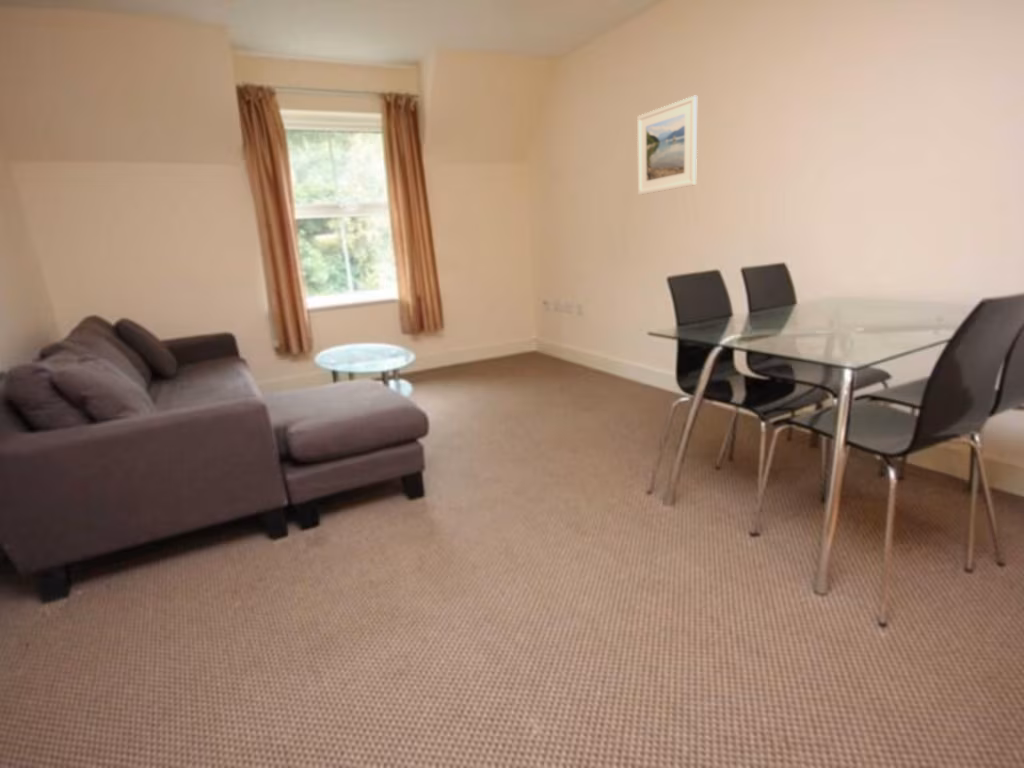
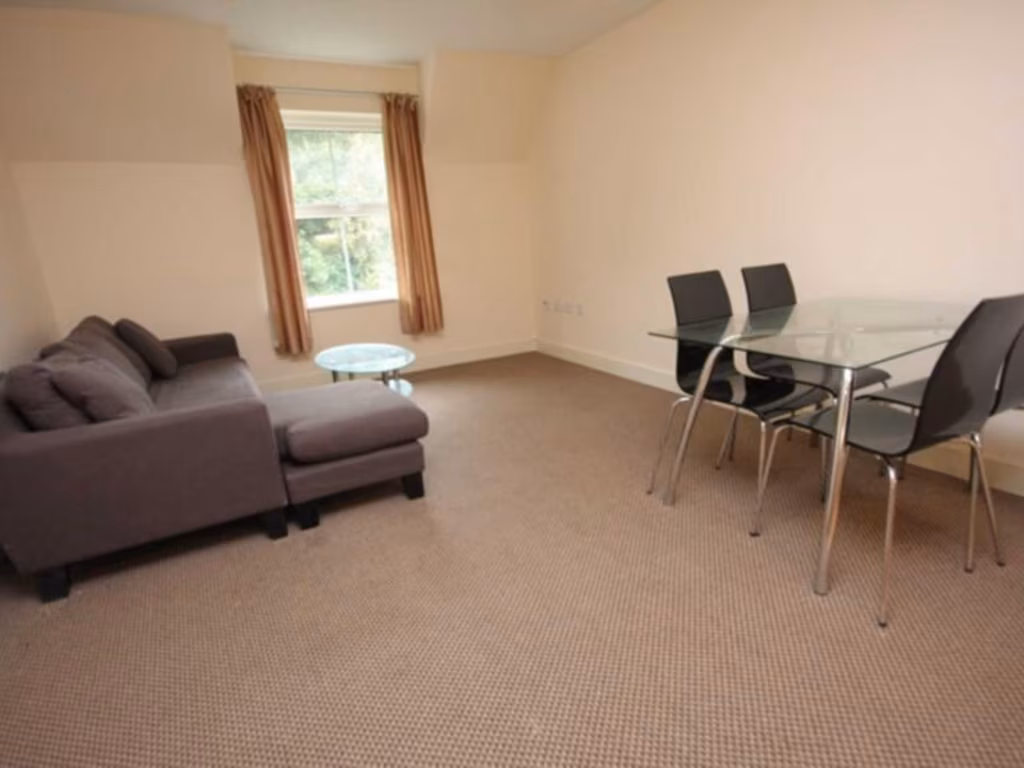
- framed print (665, 149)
